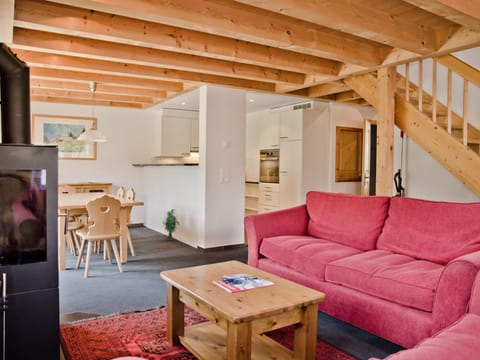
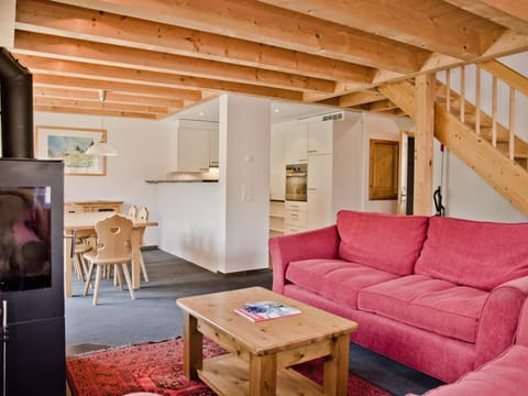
- decorative plant (170, 224)
